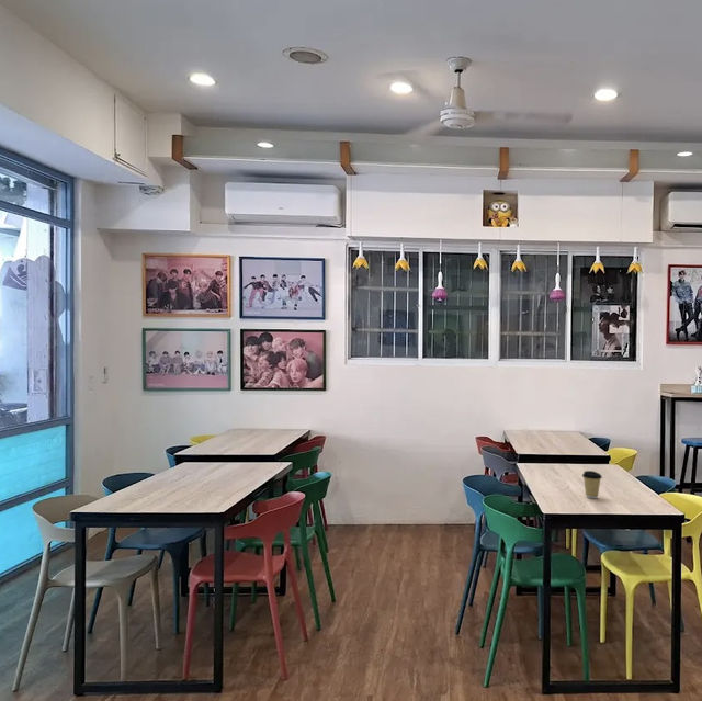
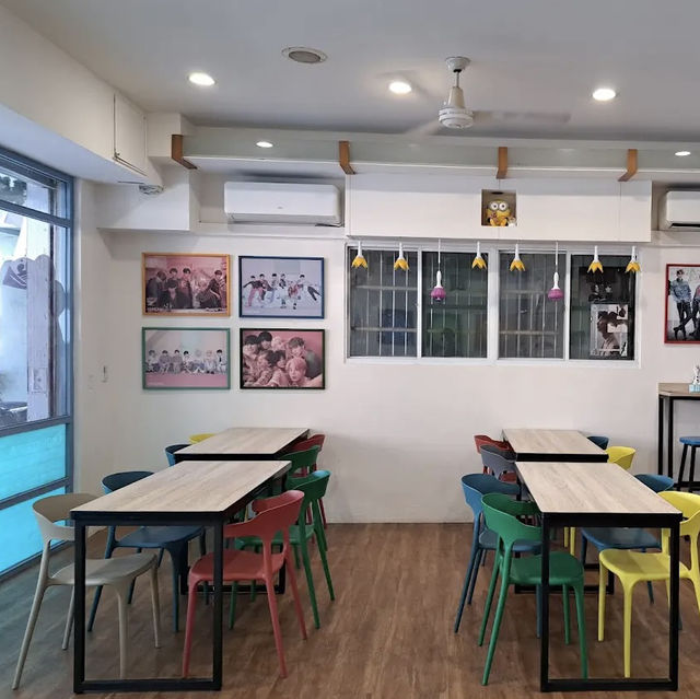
- coffee cup (591, 484)
